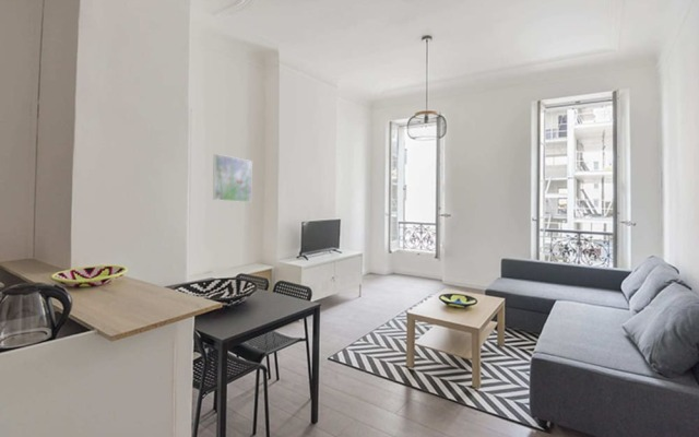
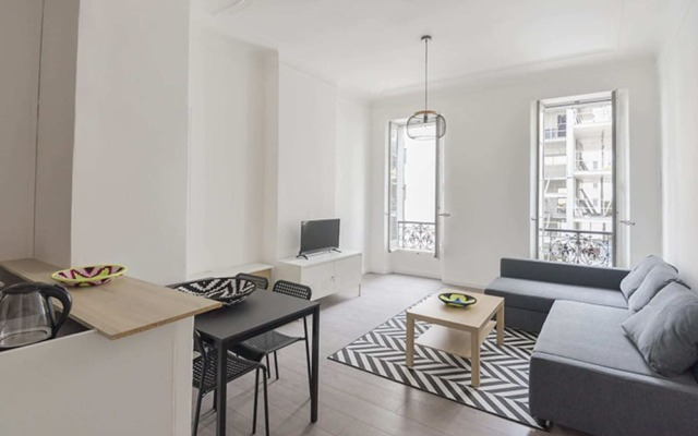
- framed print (233, 179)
